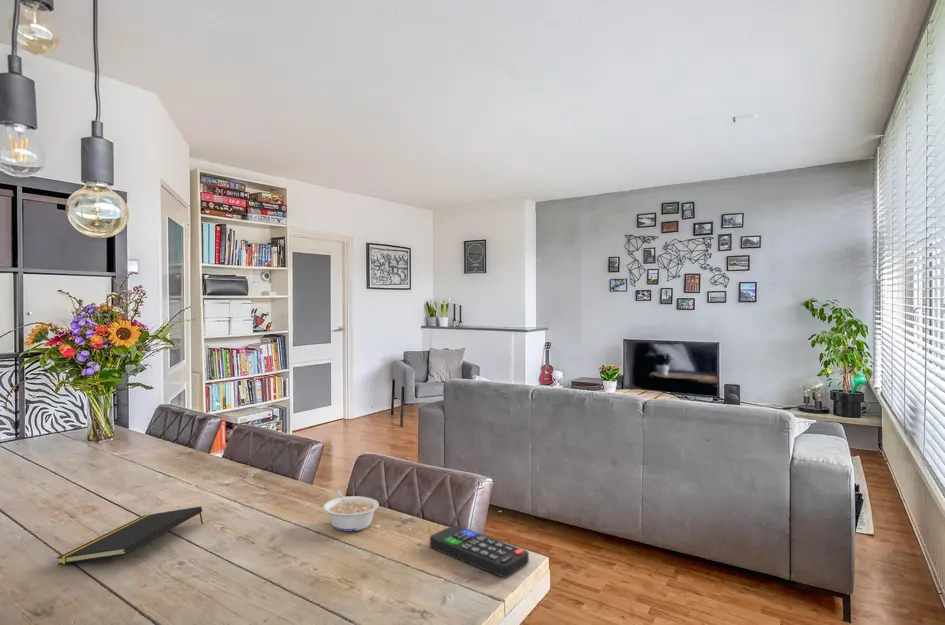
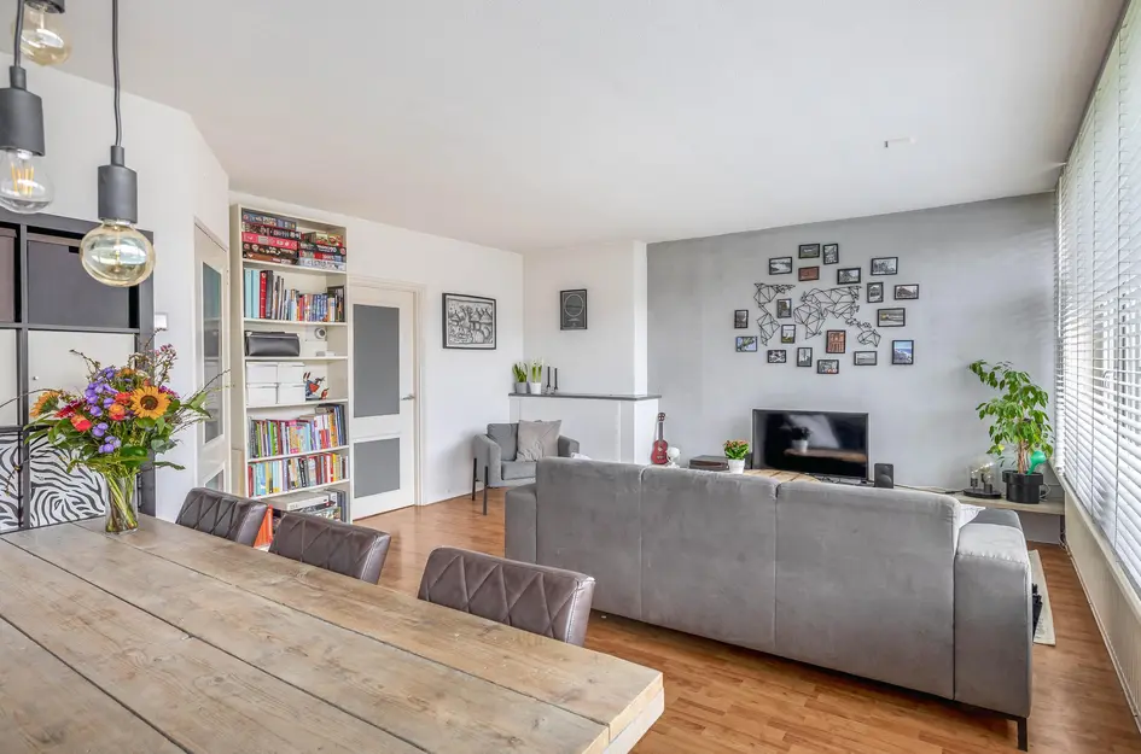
- notepad (135, 533)
- legume (349, 512)
- remote control (477, 548)
